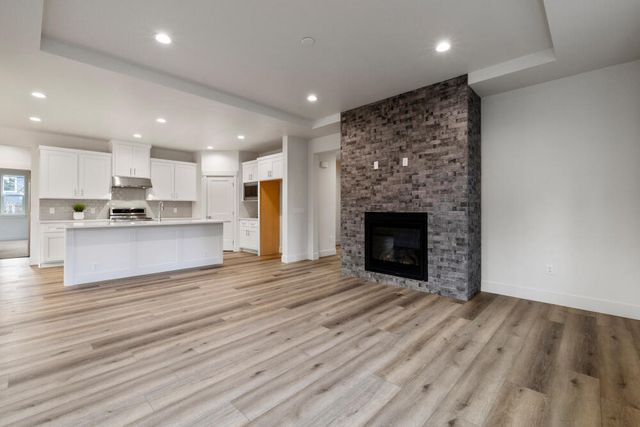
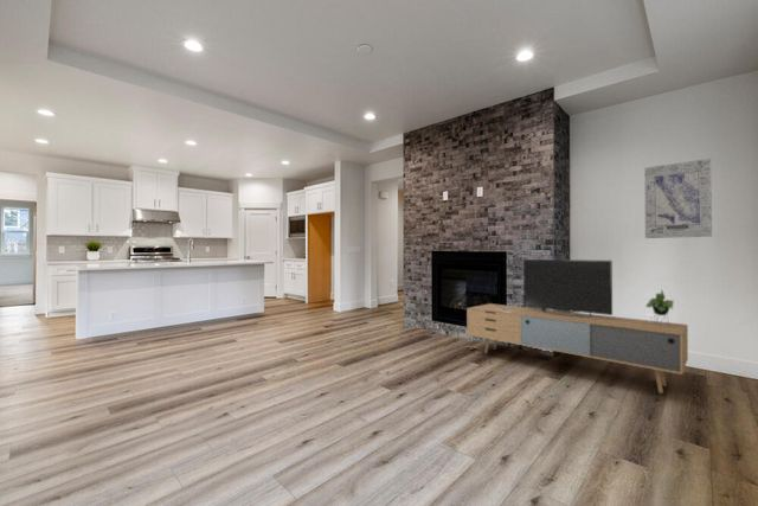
+ wall art (676, 200)
+ media console (563, 313)
